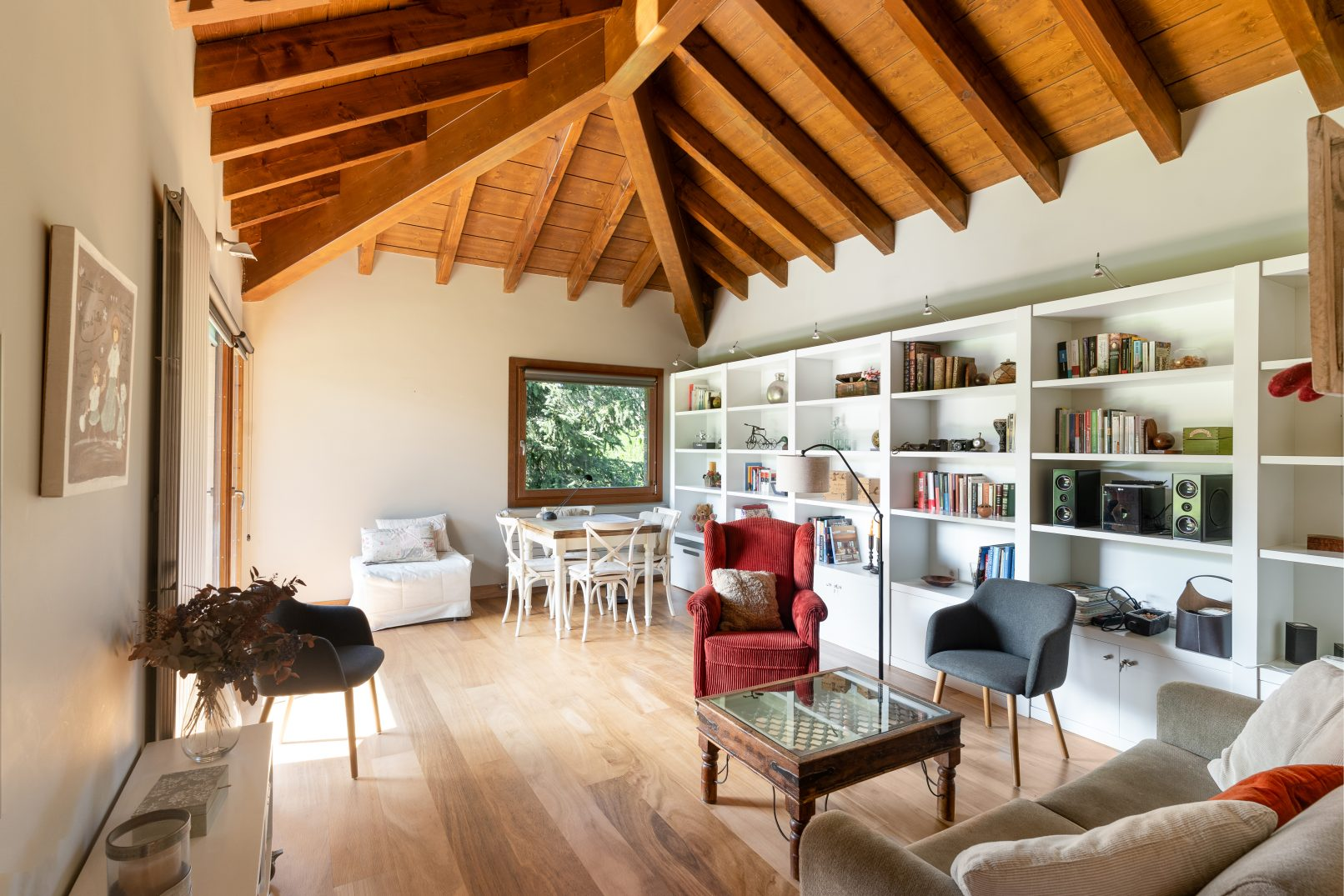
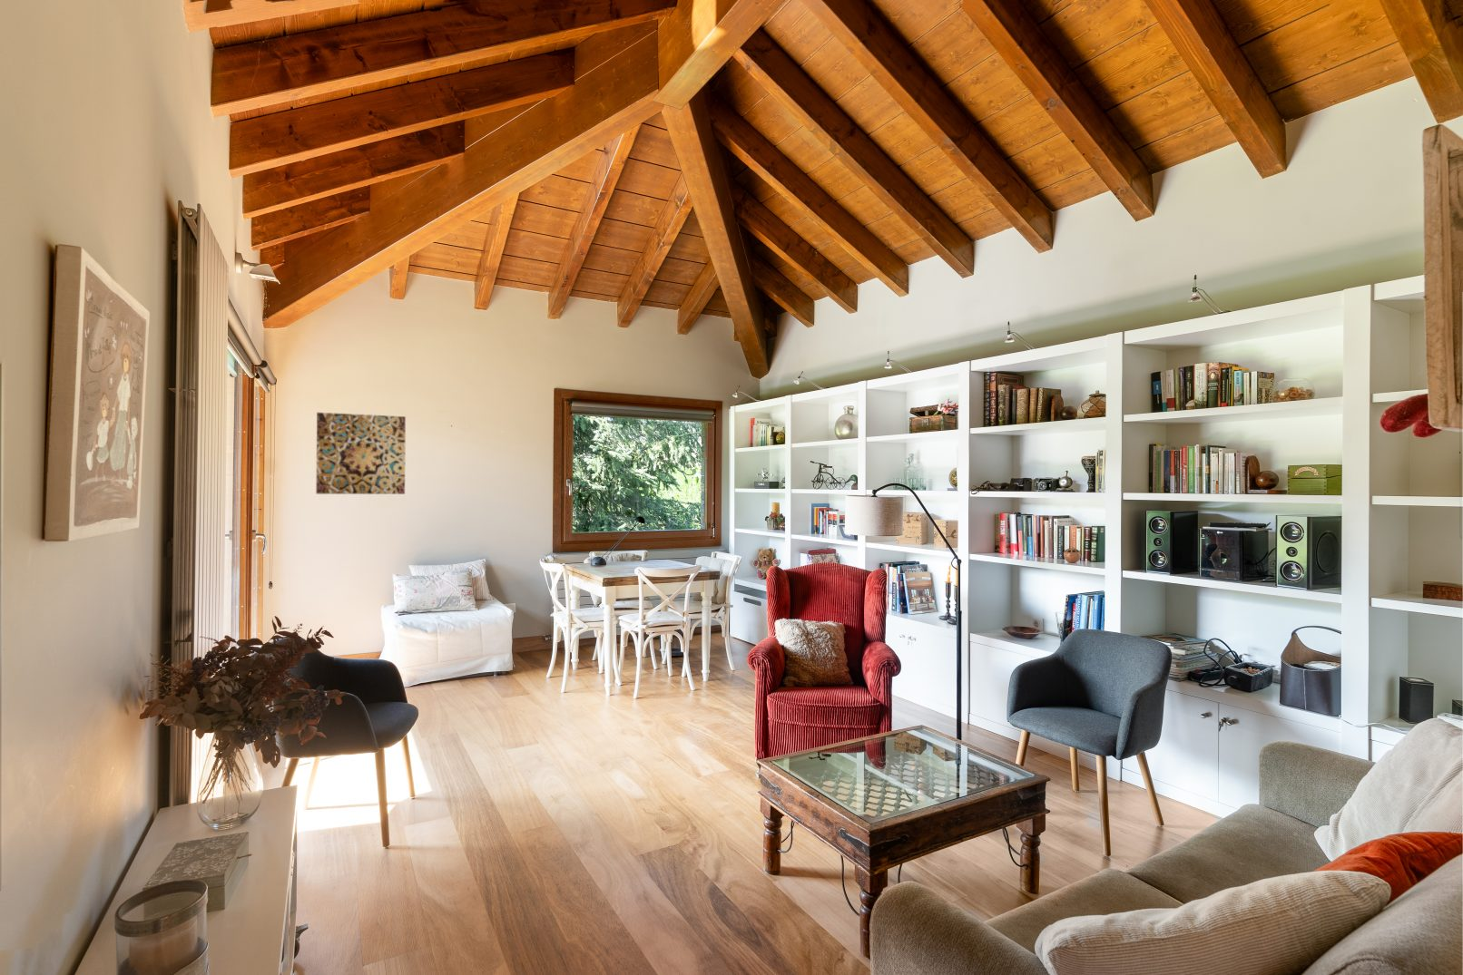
+ wall art (361, 454)
